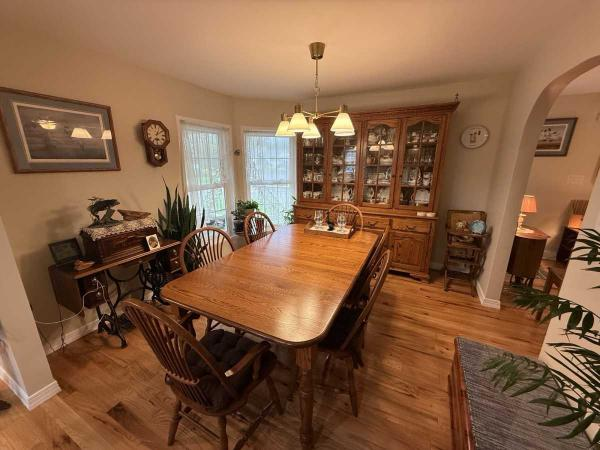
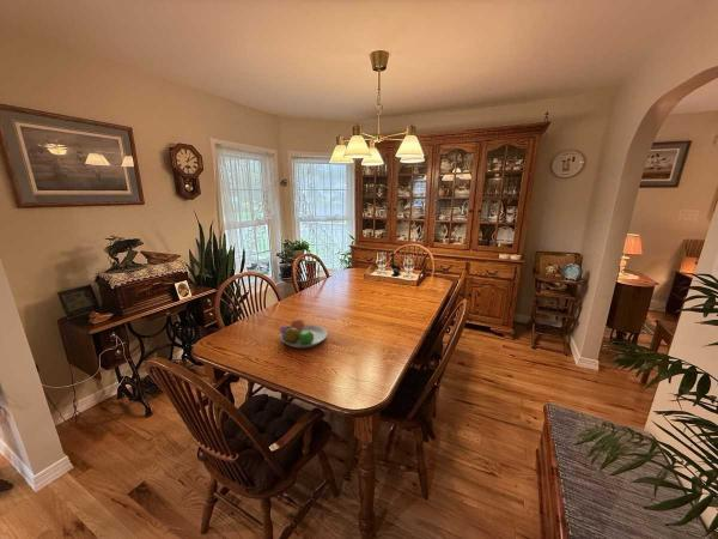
+ fruit bowl (303, 331)
